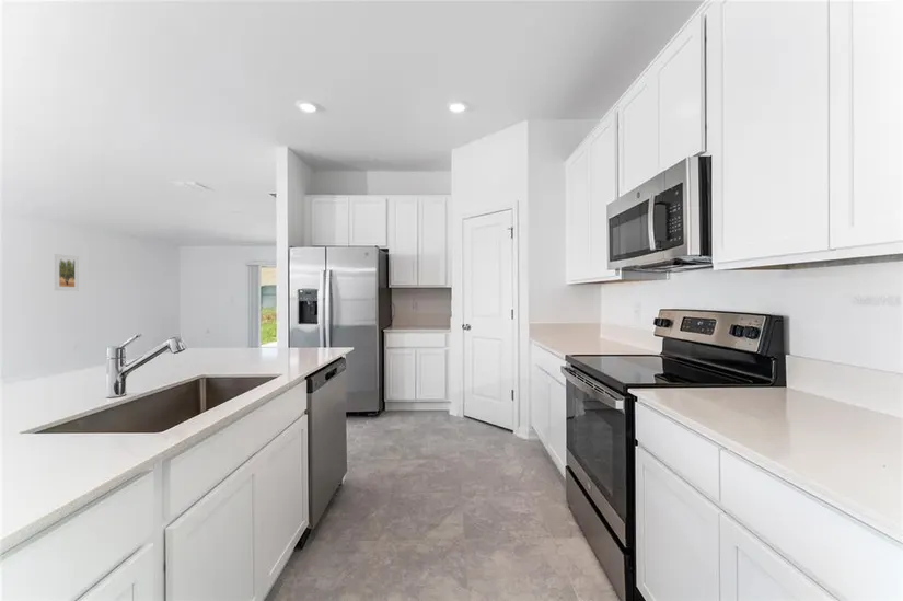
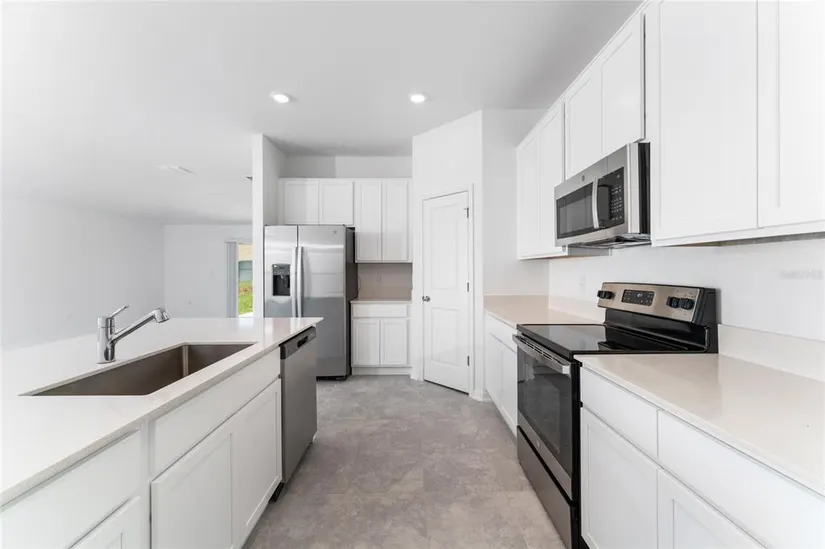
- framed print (67, 273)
